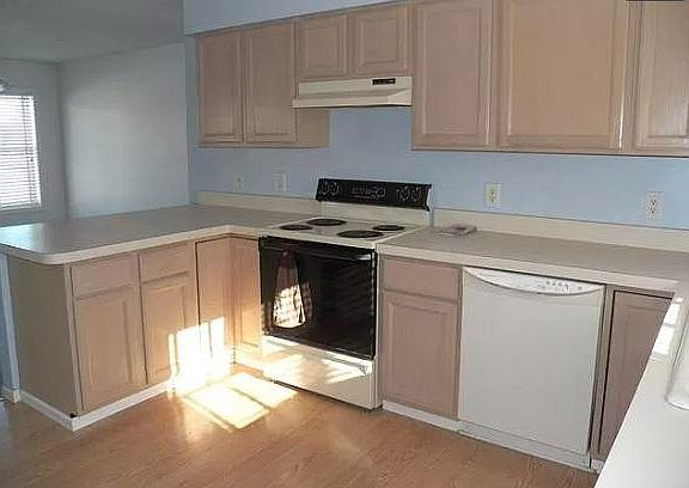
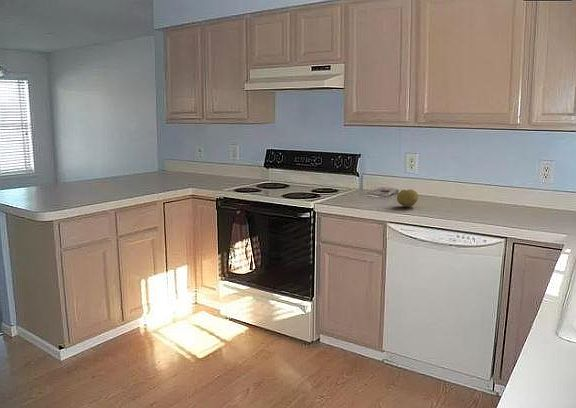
+ fruit (407, 198)
